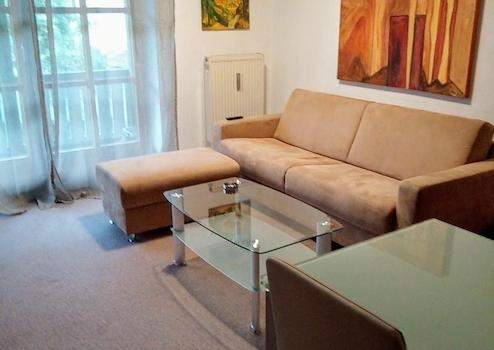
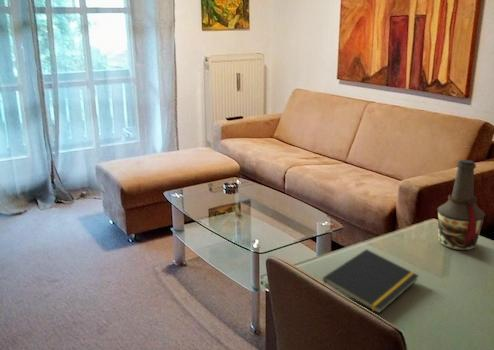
+ bottle (463, 204)
+ notepad (372, 278)
